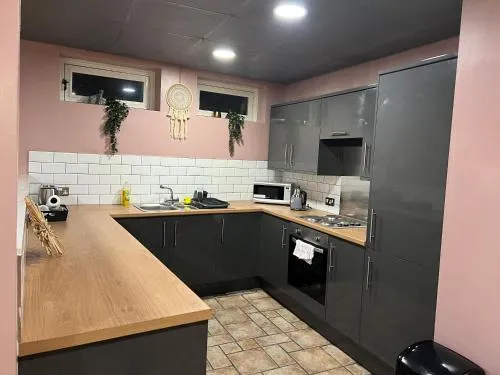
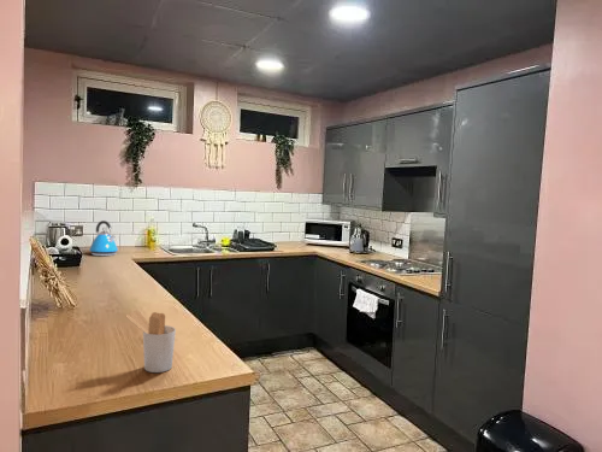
+ utensil holder (150, 339)
+ kettle (102, 236)
